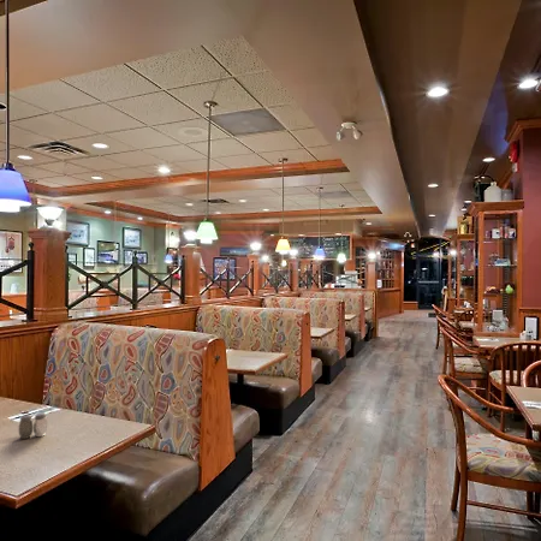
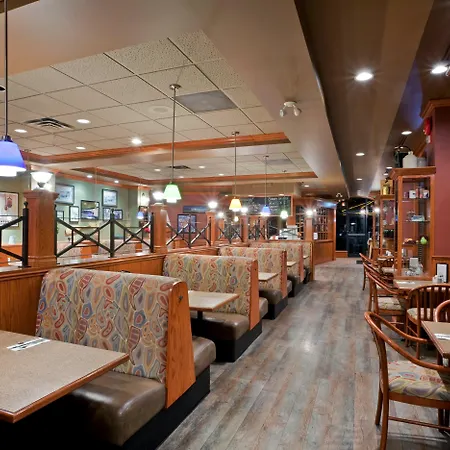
- salt and pepper shaker (34, 424)
